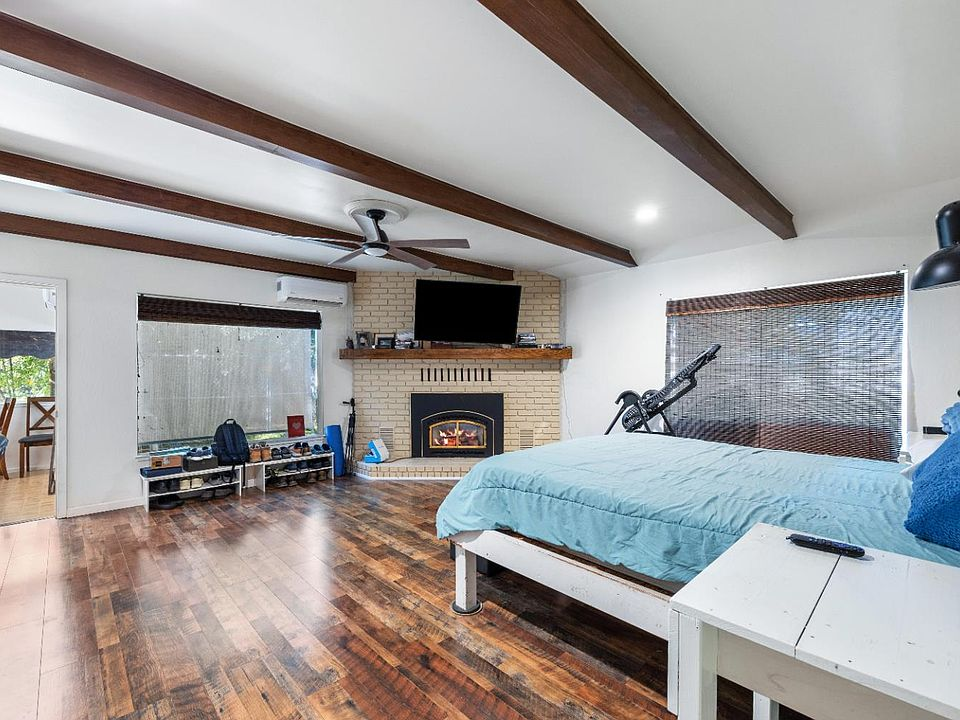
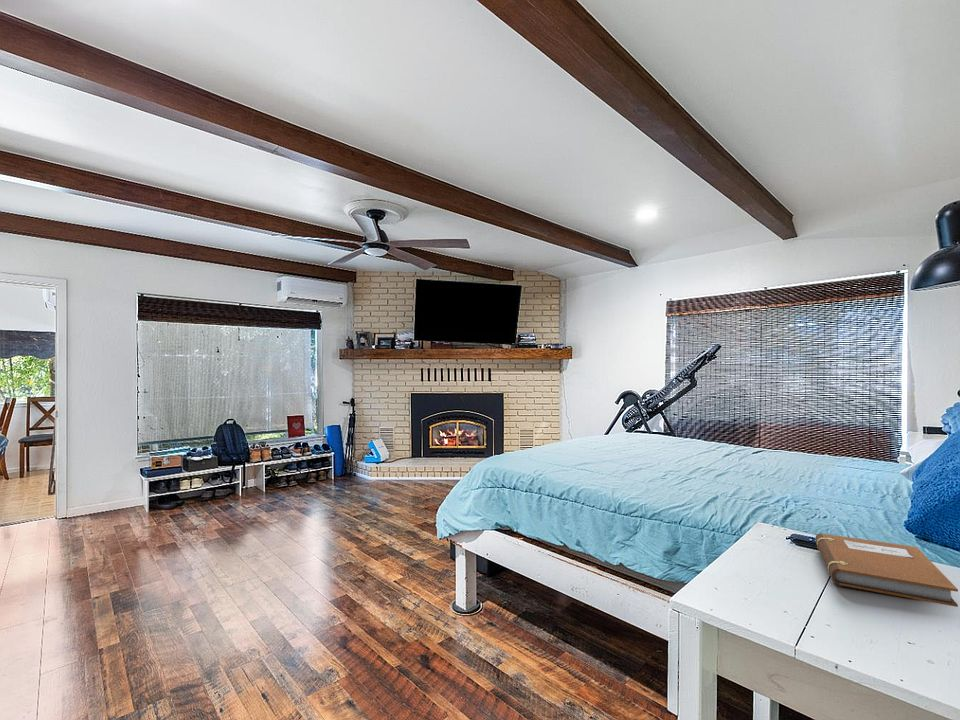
+ notebook (875, 563)
